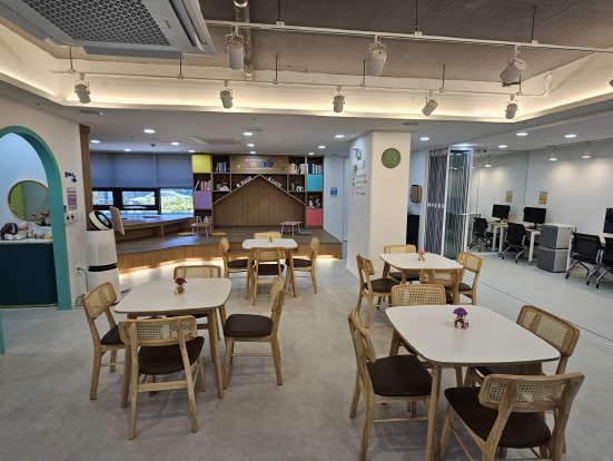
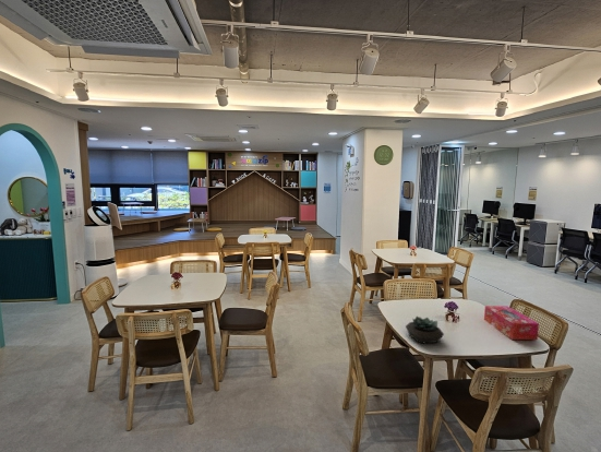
+ succulent plant (423, 329)
+ tissue box (509, 321)
